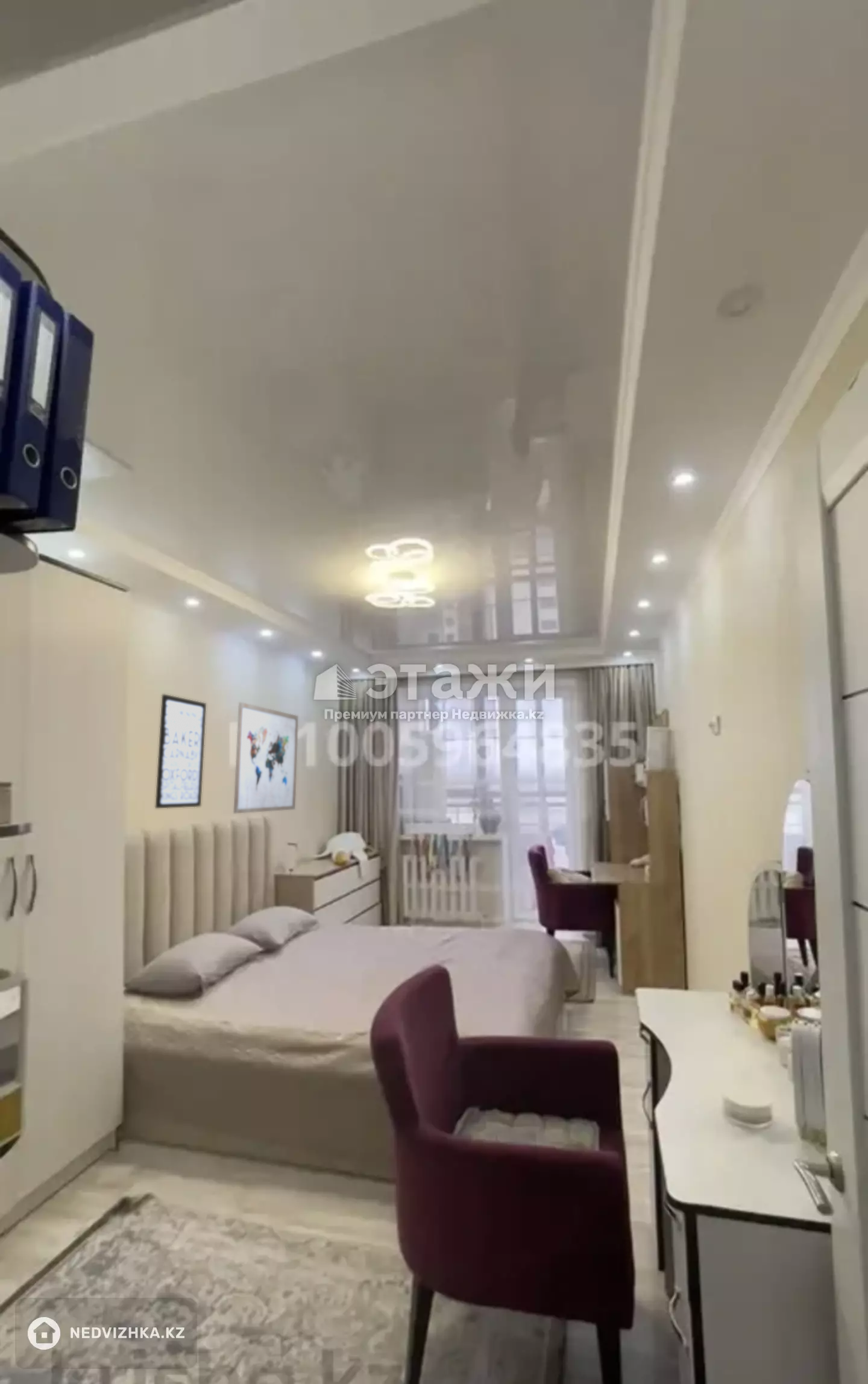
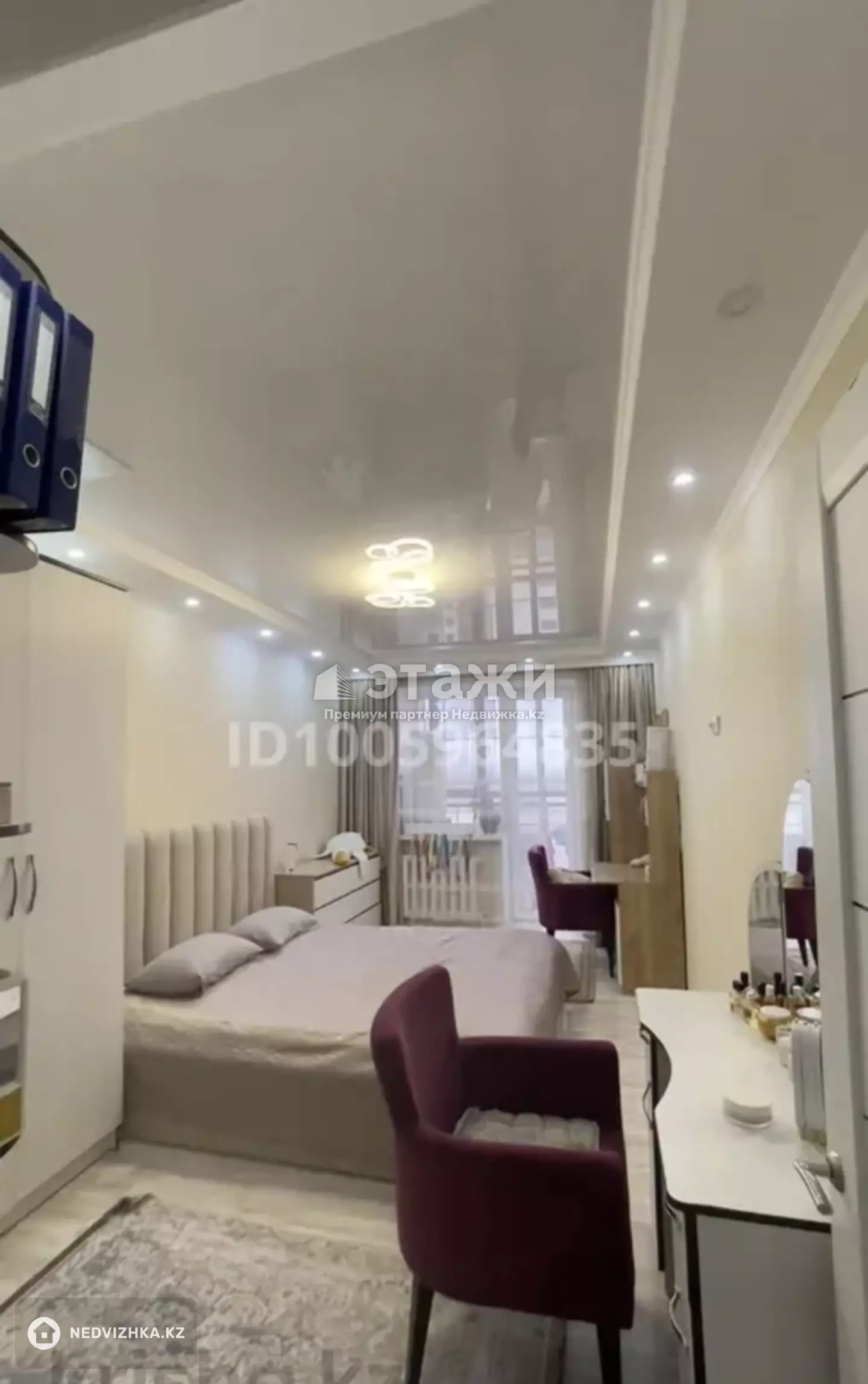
- wall art (182, 752)
- wall art (269, 760)
